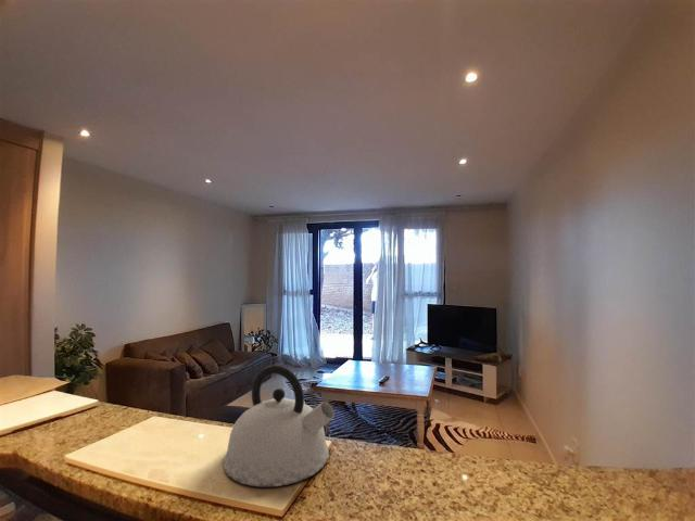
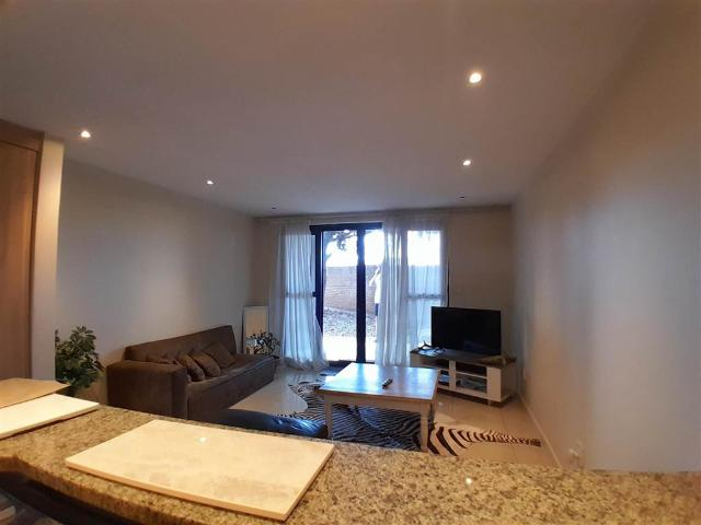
- kettle (282, 411)
